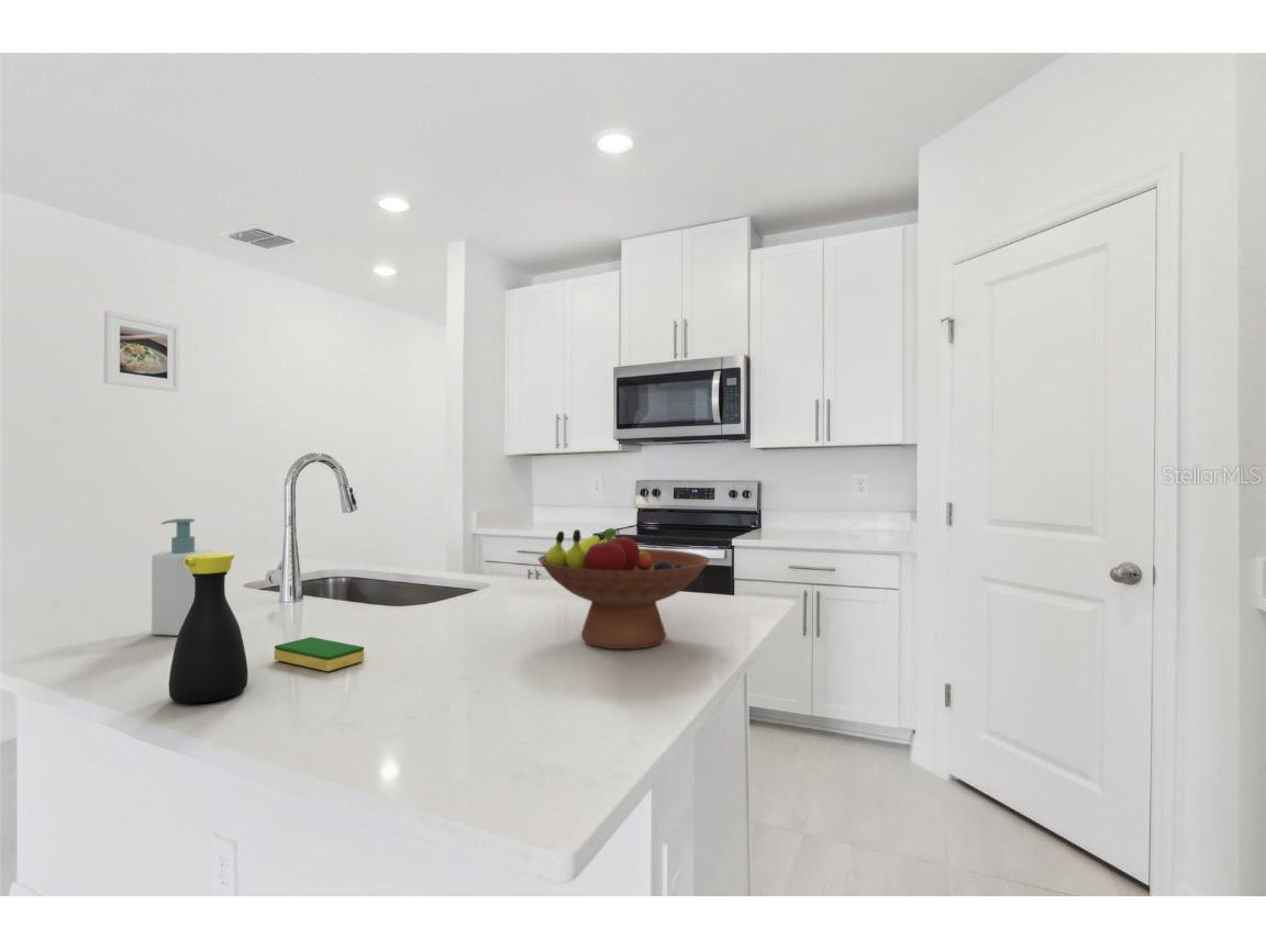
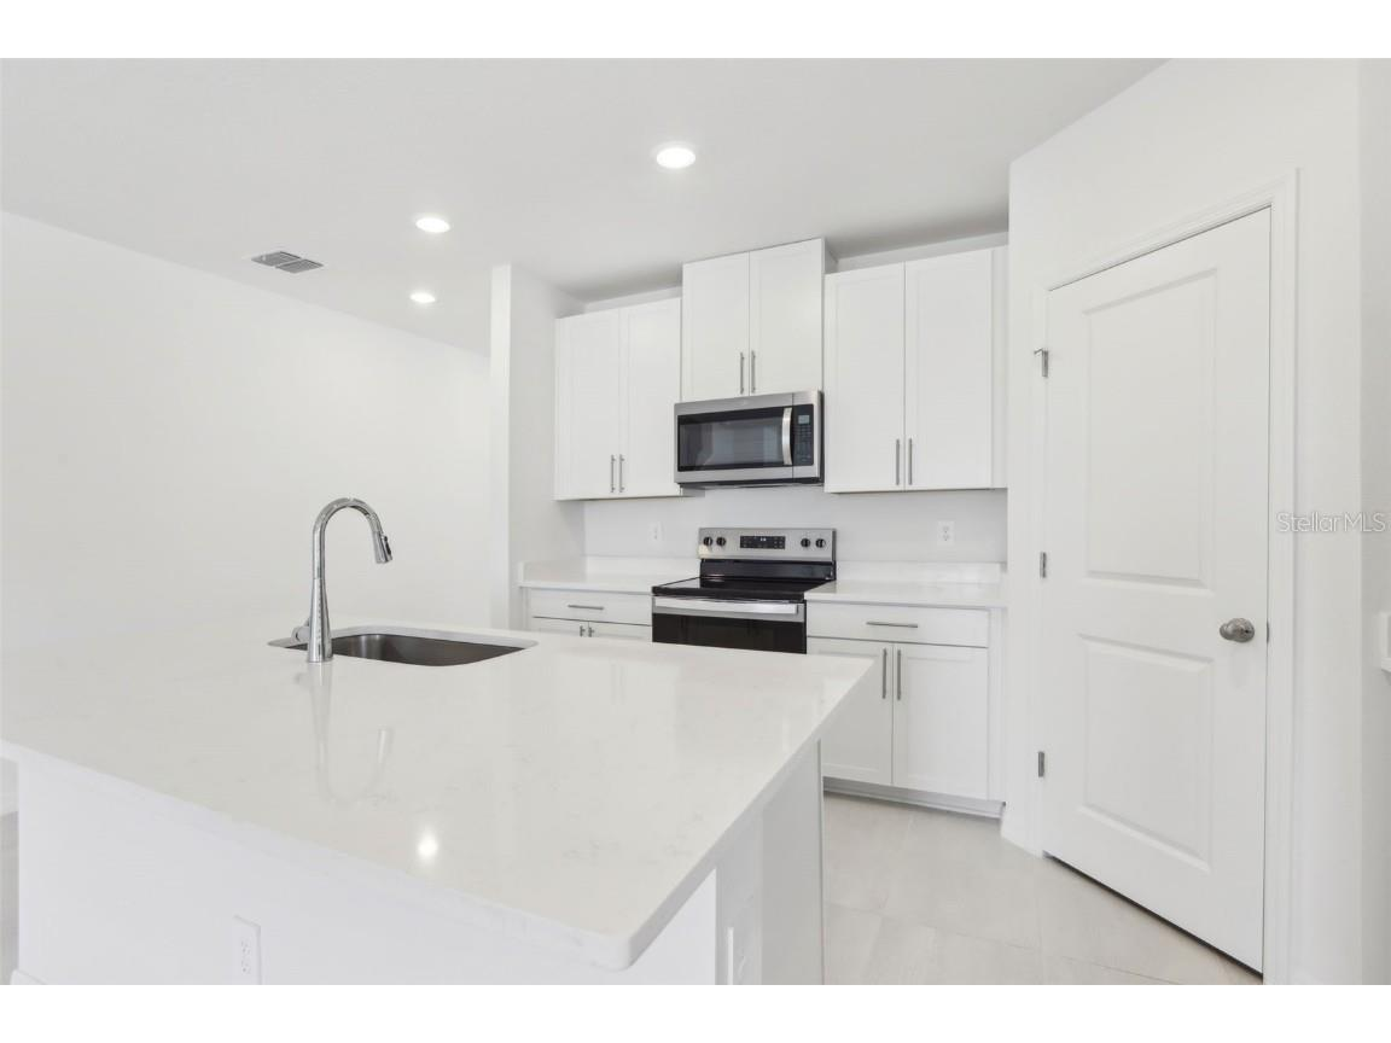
- bottle (209, 624)
- dish sponge (319, 652)
- fruit bowl (623, 582)
- soap bottle (182, 574)
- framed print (143, 353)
